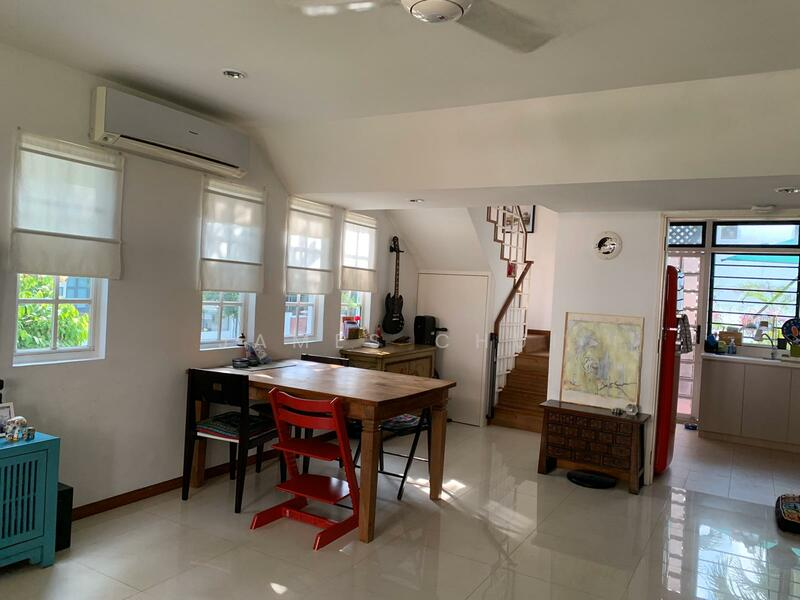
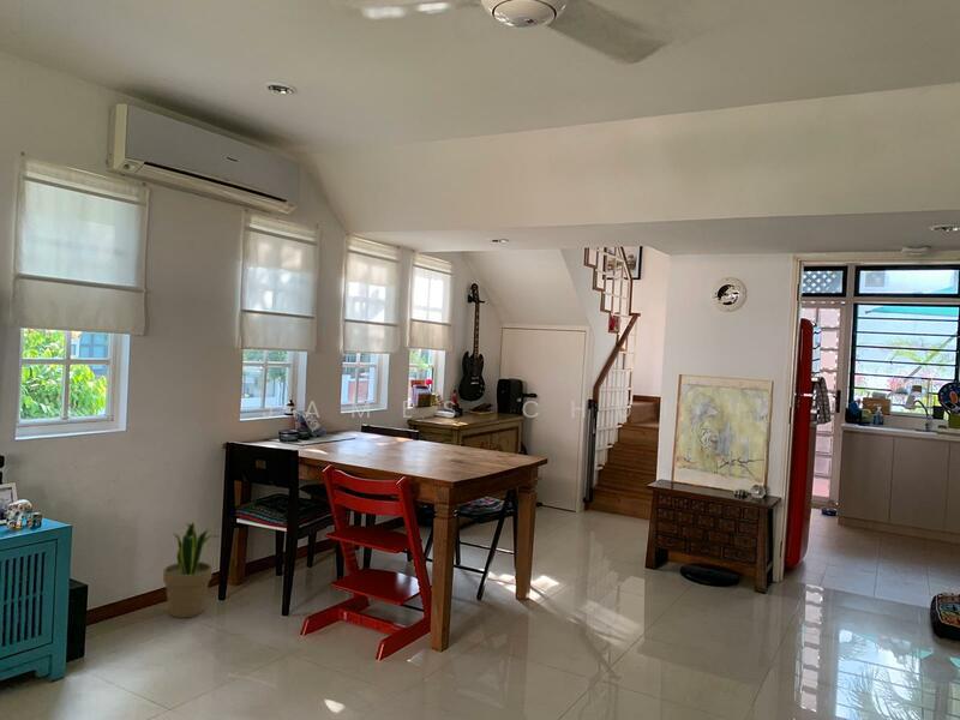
+ potted plant (192, 566)
